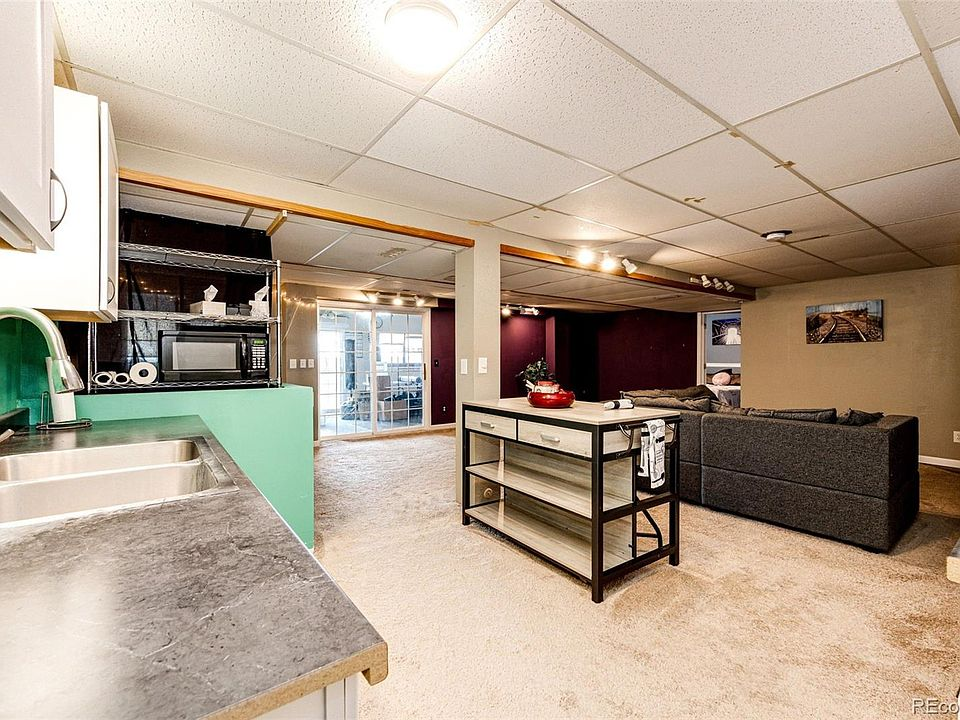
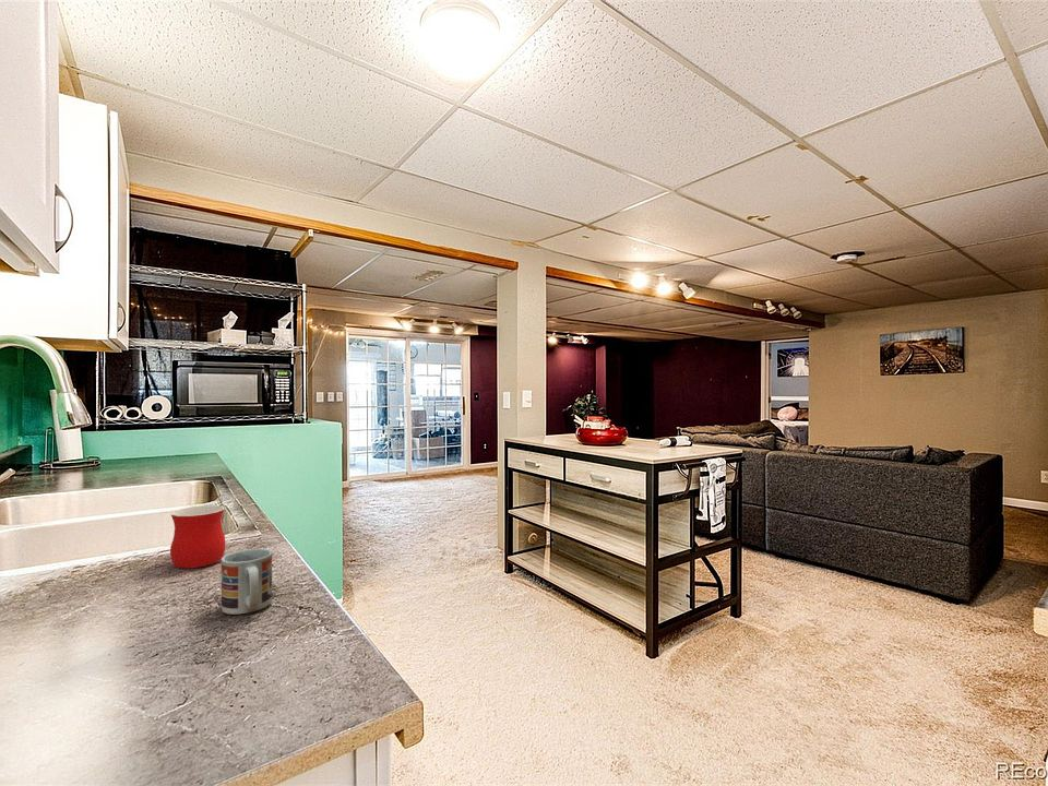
+ mug (196, 534)
+ cup (249, 582)
